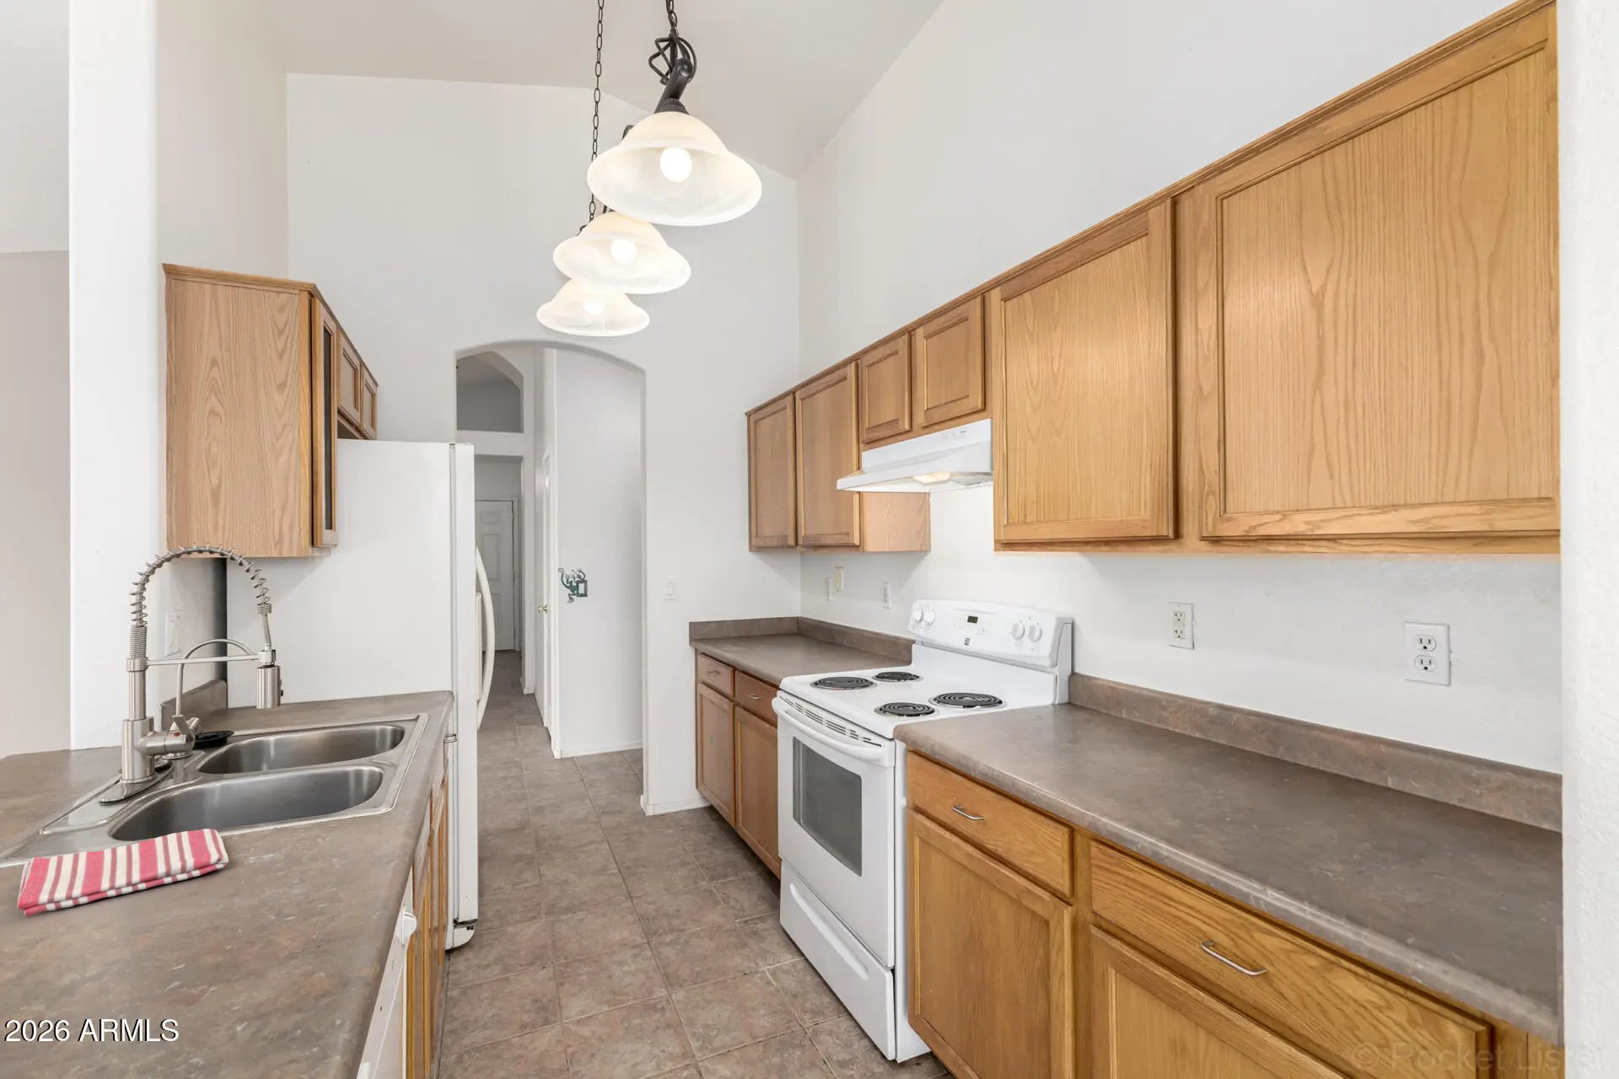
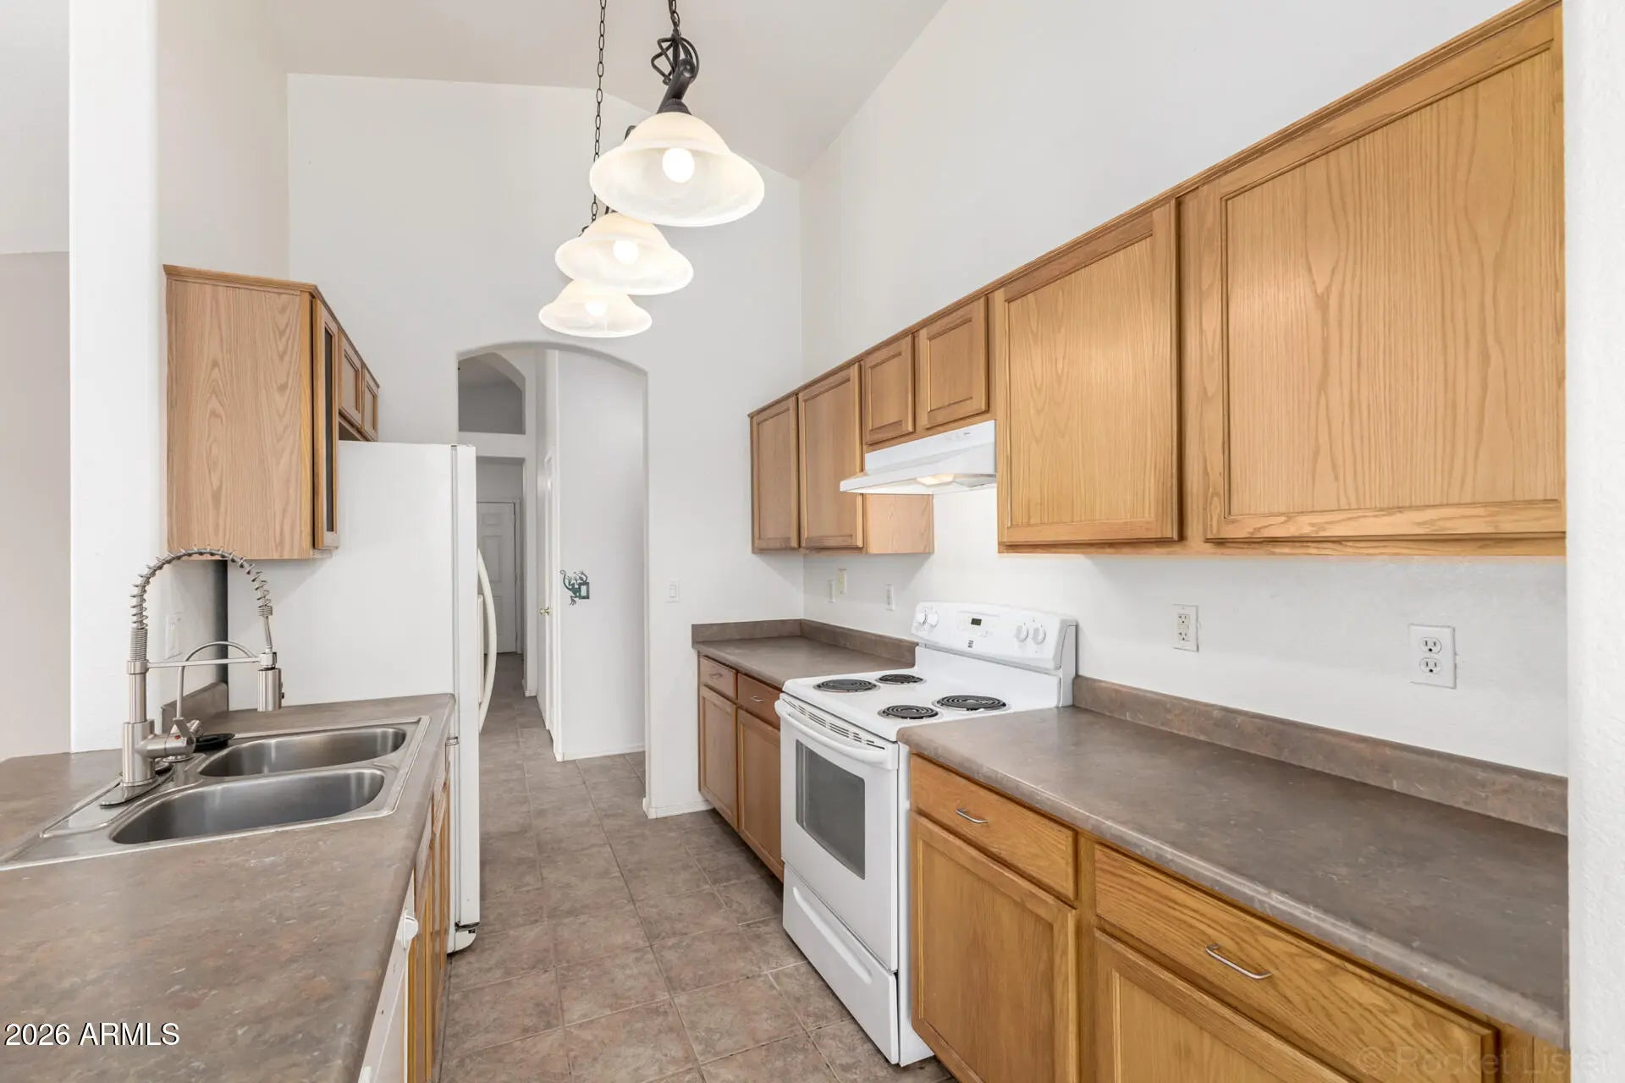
- dish towel (129, 863)
